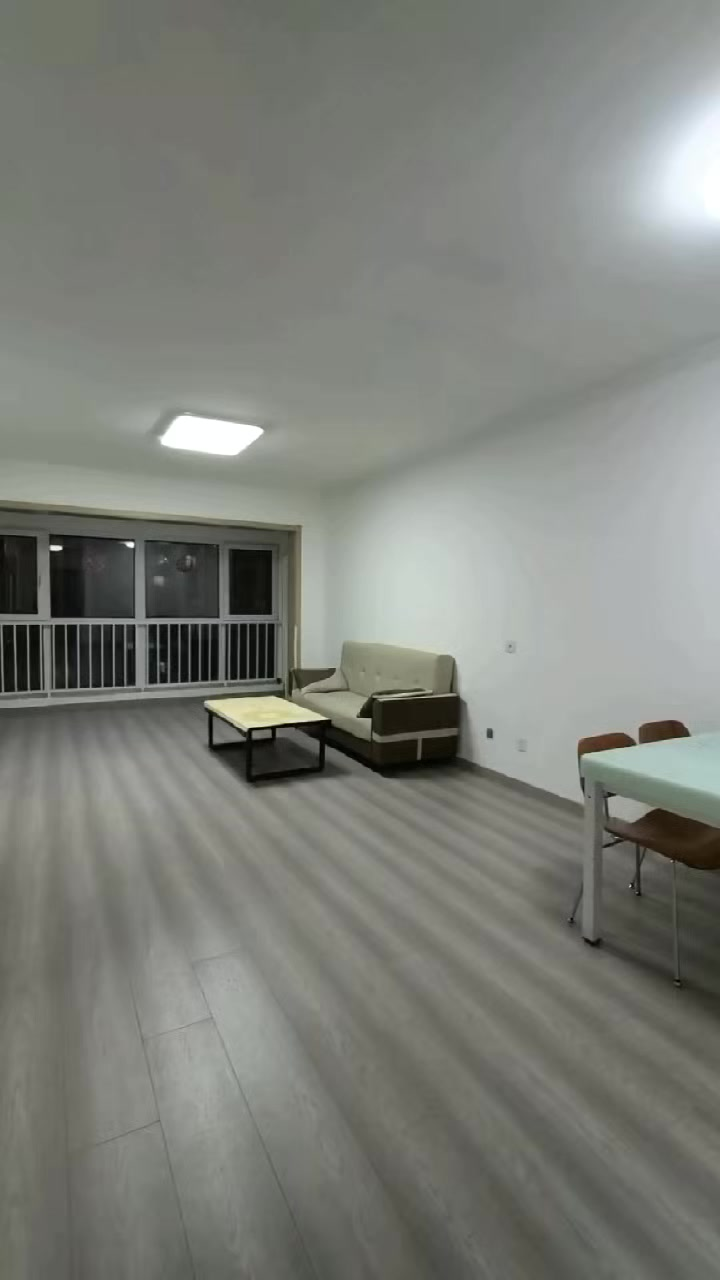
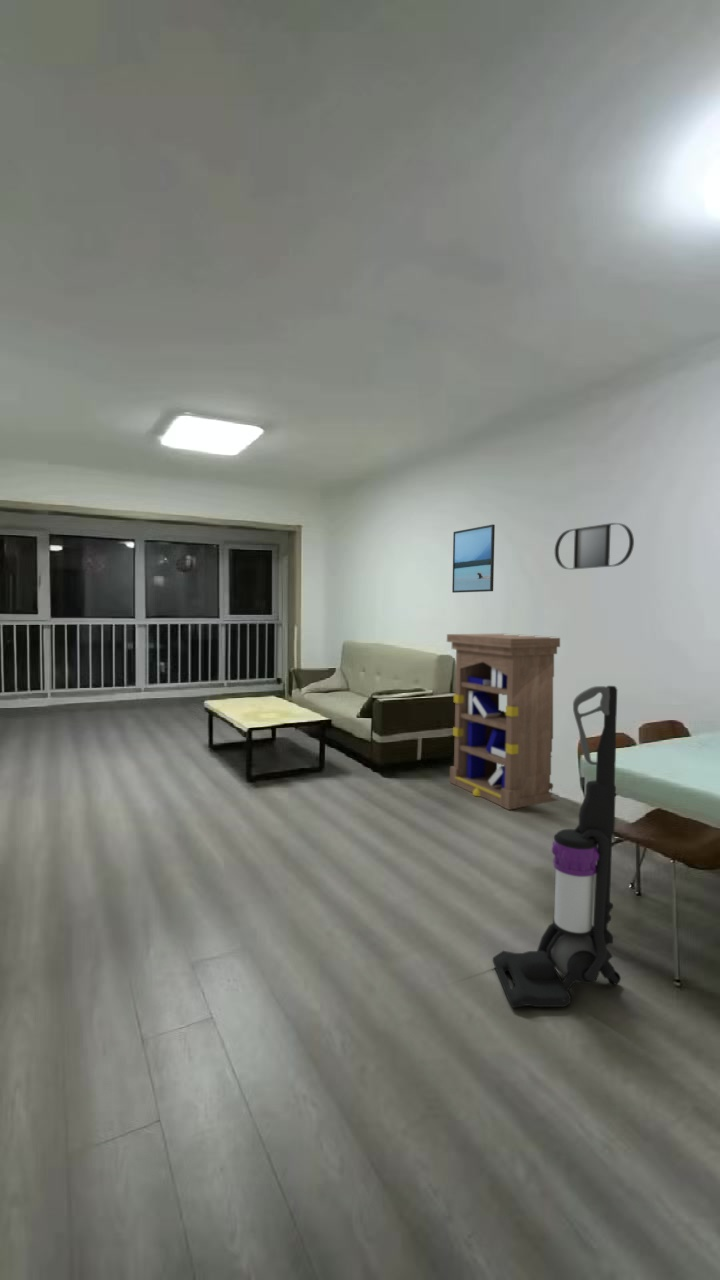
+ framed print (472, 560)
+ bookcase (477, 716)
+ vacuum cleaner (564, 837)
+ home mirror (591, 547)
